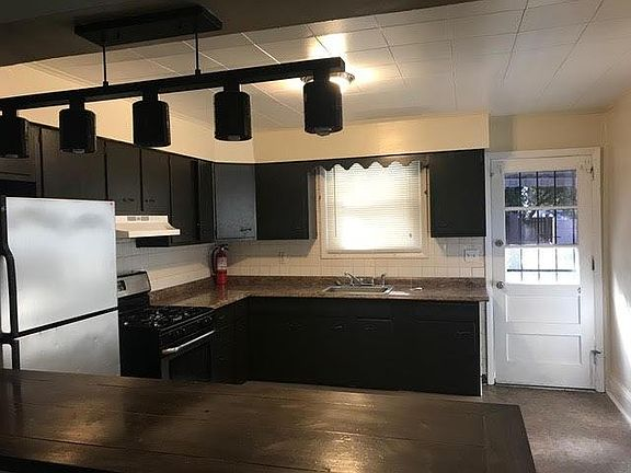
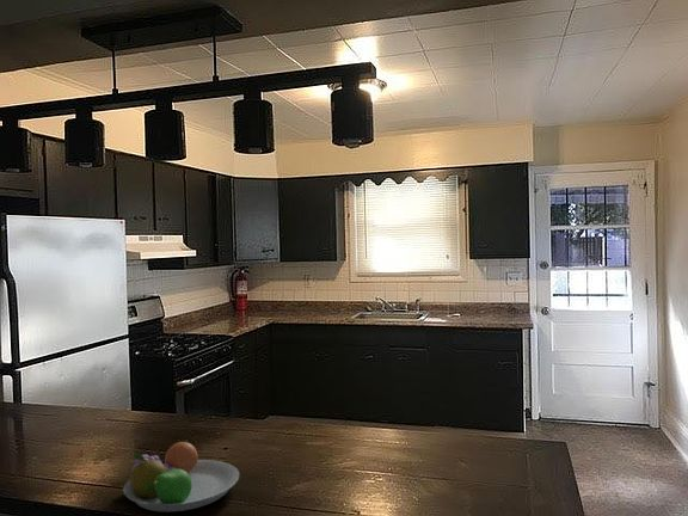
+ fruit bowl (178, 471)
